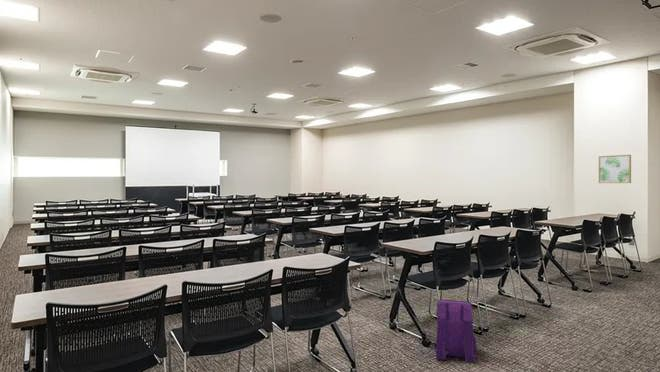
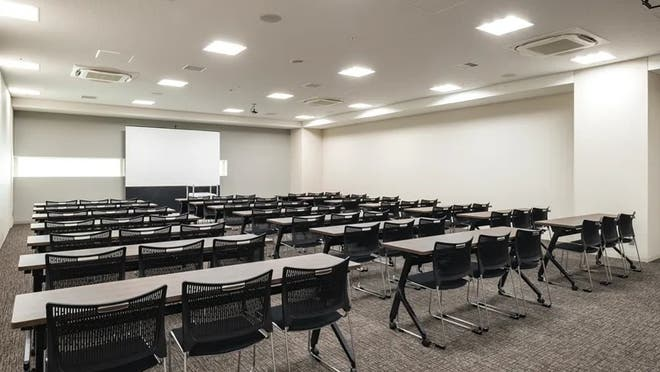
- wall art (614, 169)
- backpack (456, 326)
